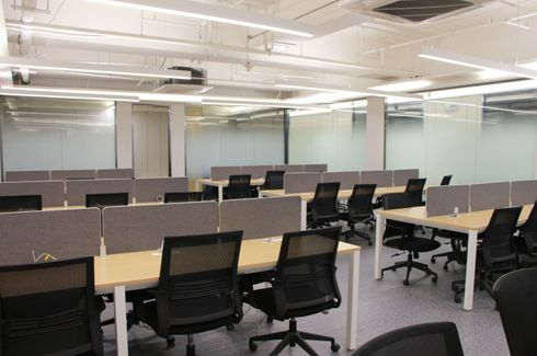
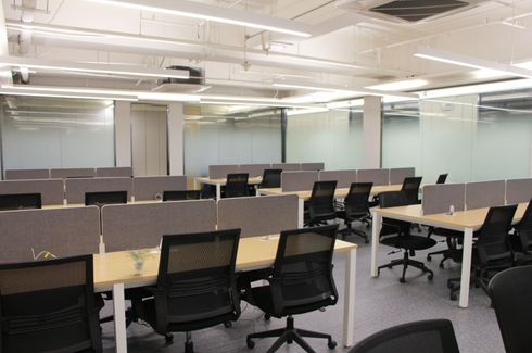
+ plant (139, 257)
